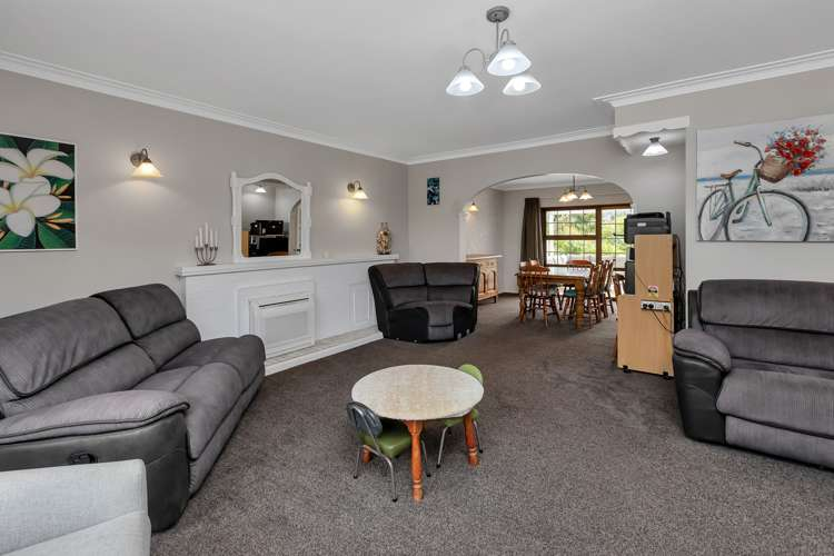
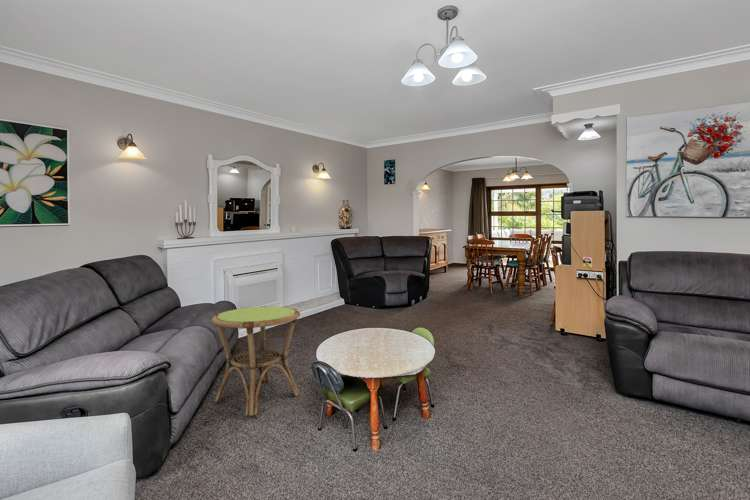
+ side table (258, 355)
